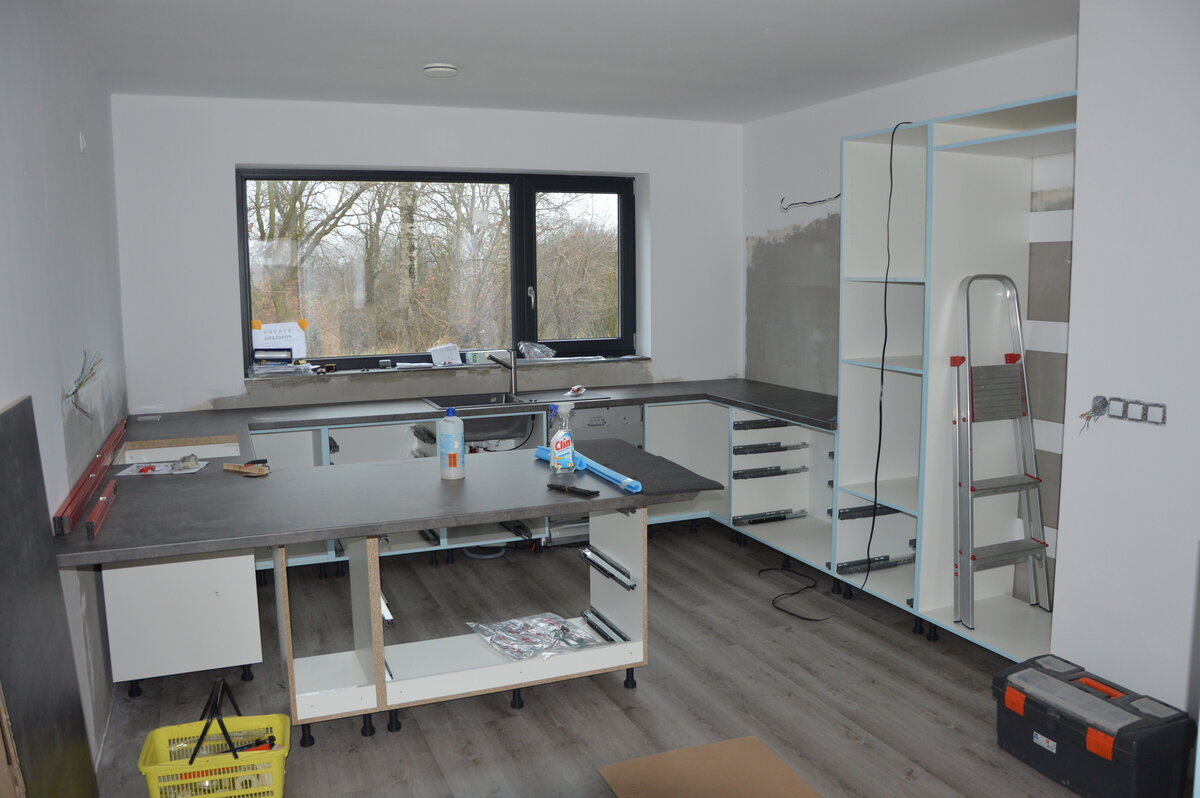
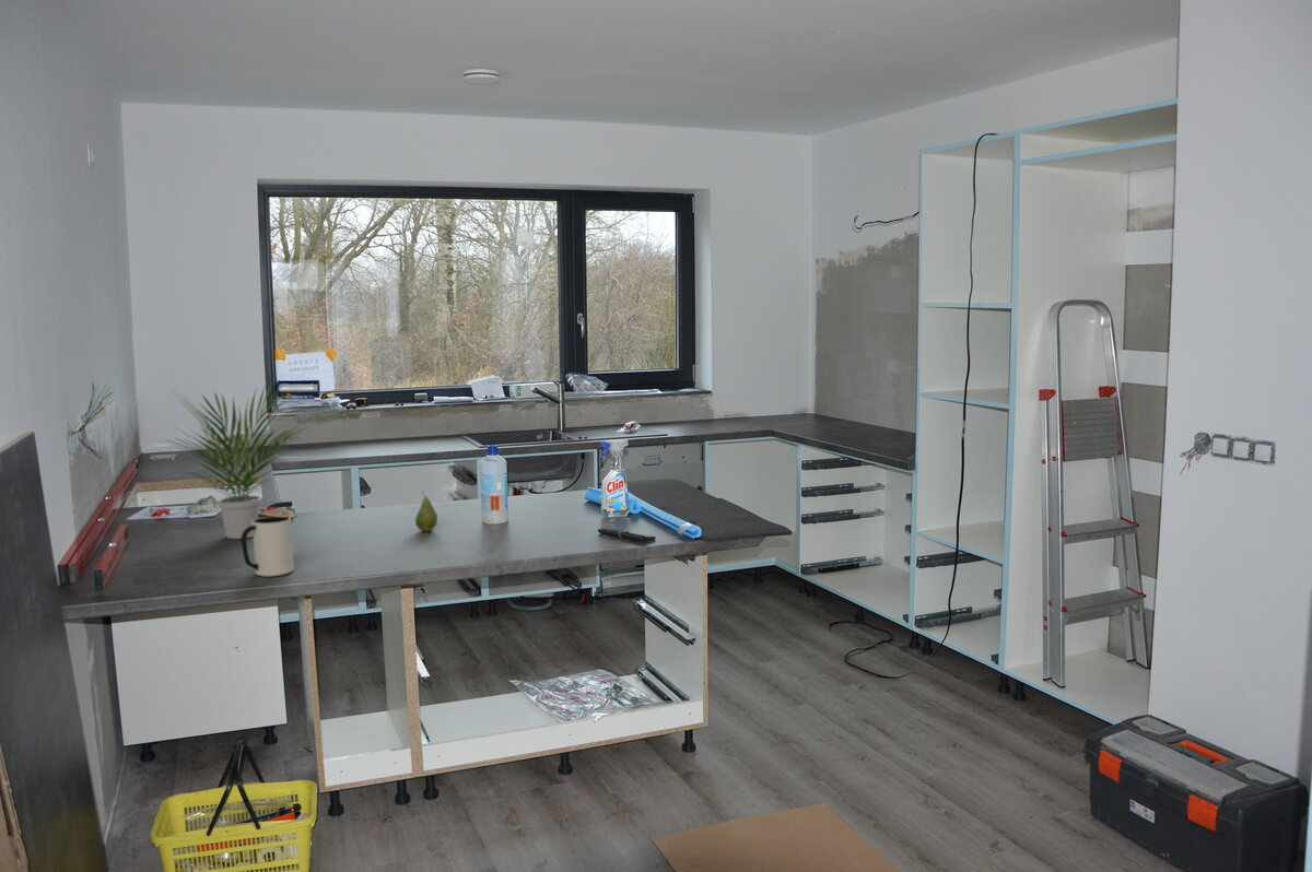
+ pitcher (269, 546)
+ fruit (425, 510)
+ potted plant (237, 461)
